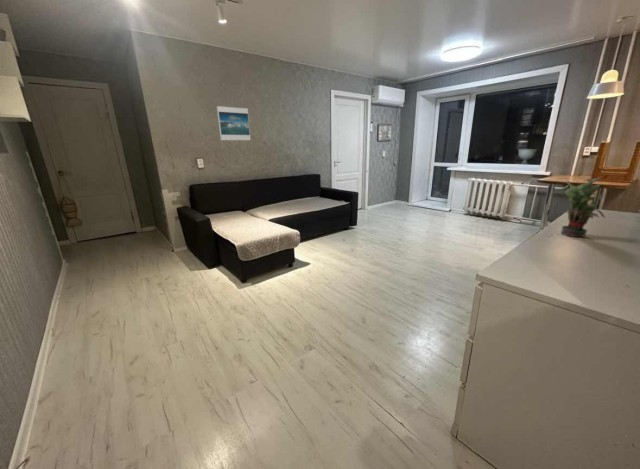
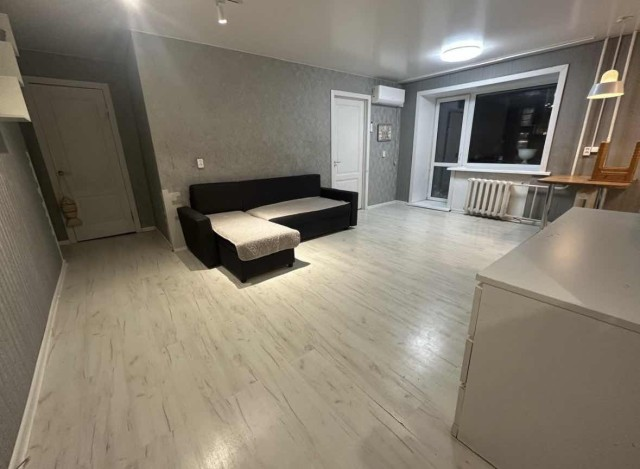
- potted plant (583, 207)
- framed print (234, 124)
